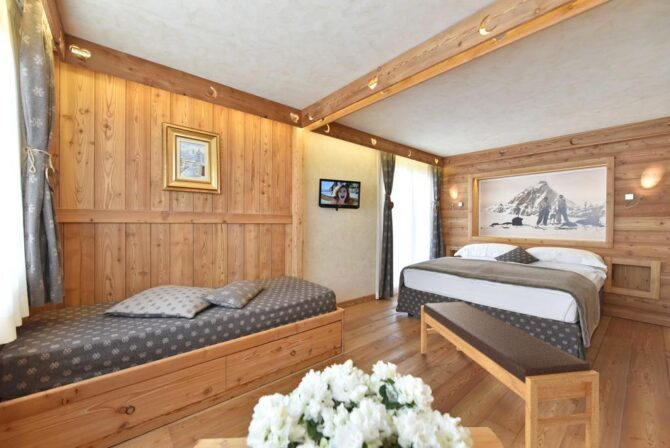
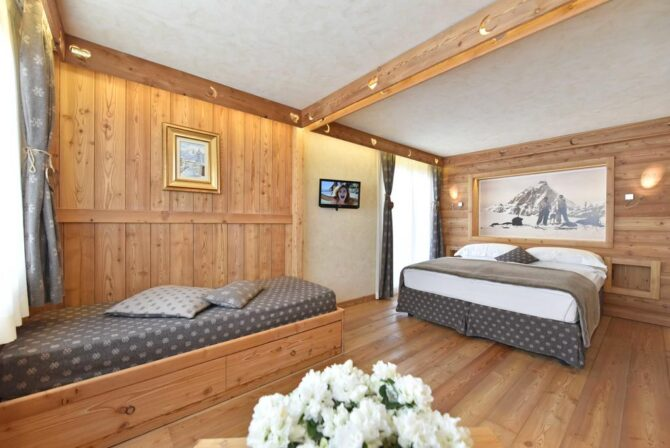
- bench (484, 357)
